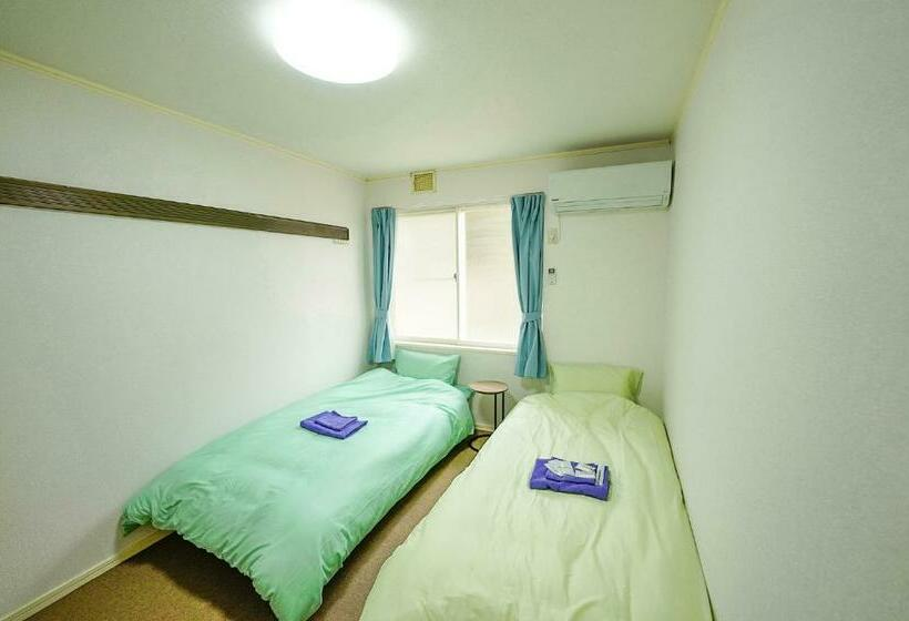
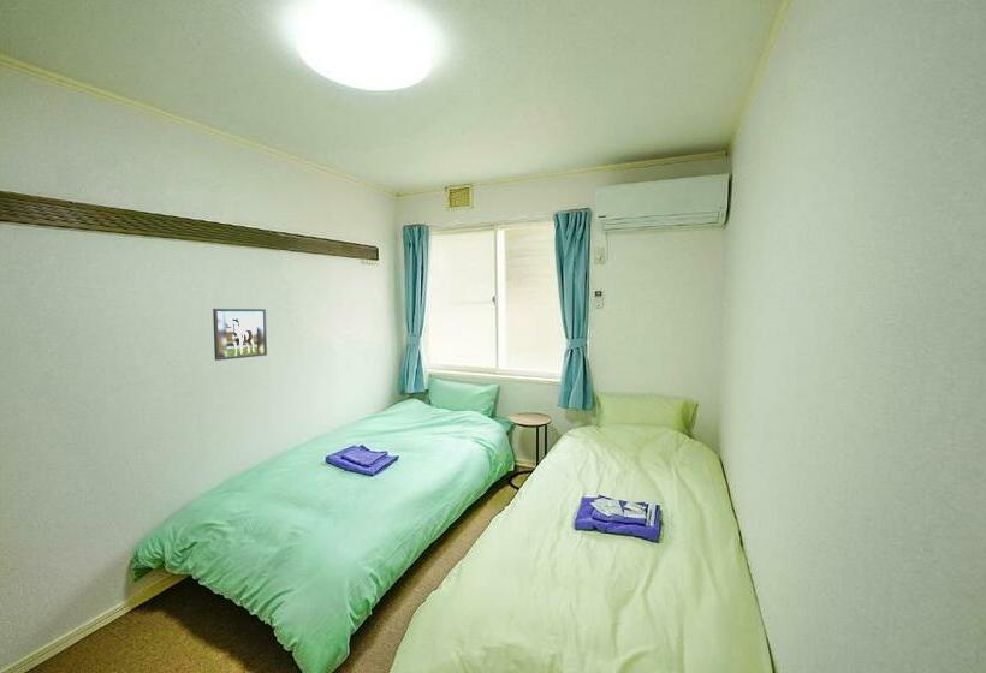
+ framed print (240, 333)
